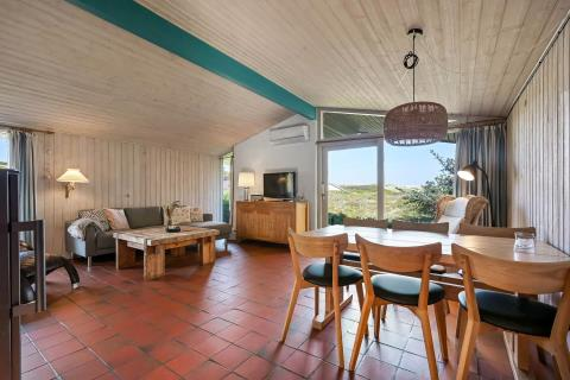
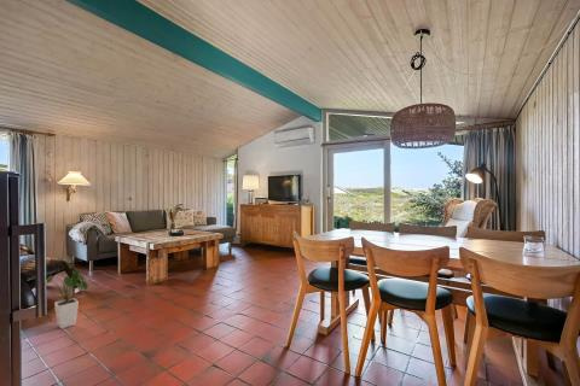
+ house plant (63, 297)
